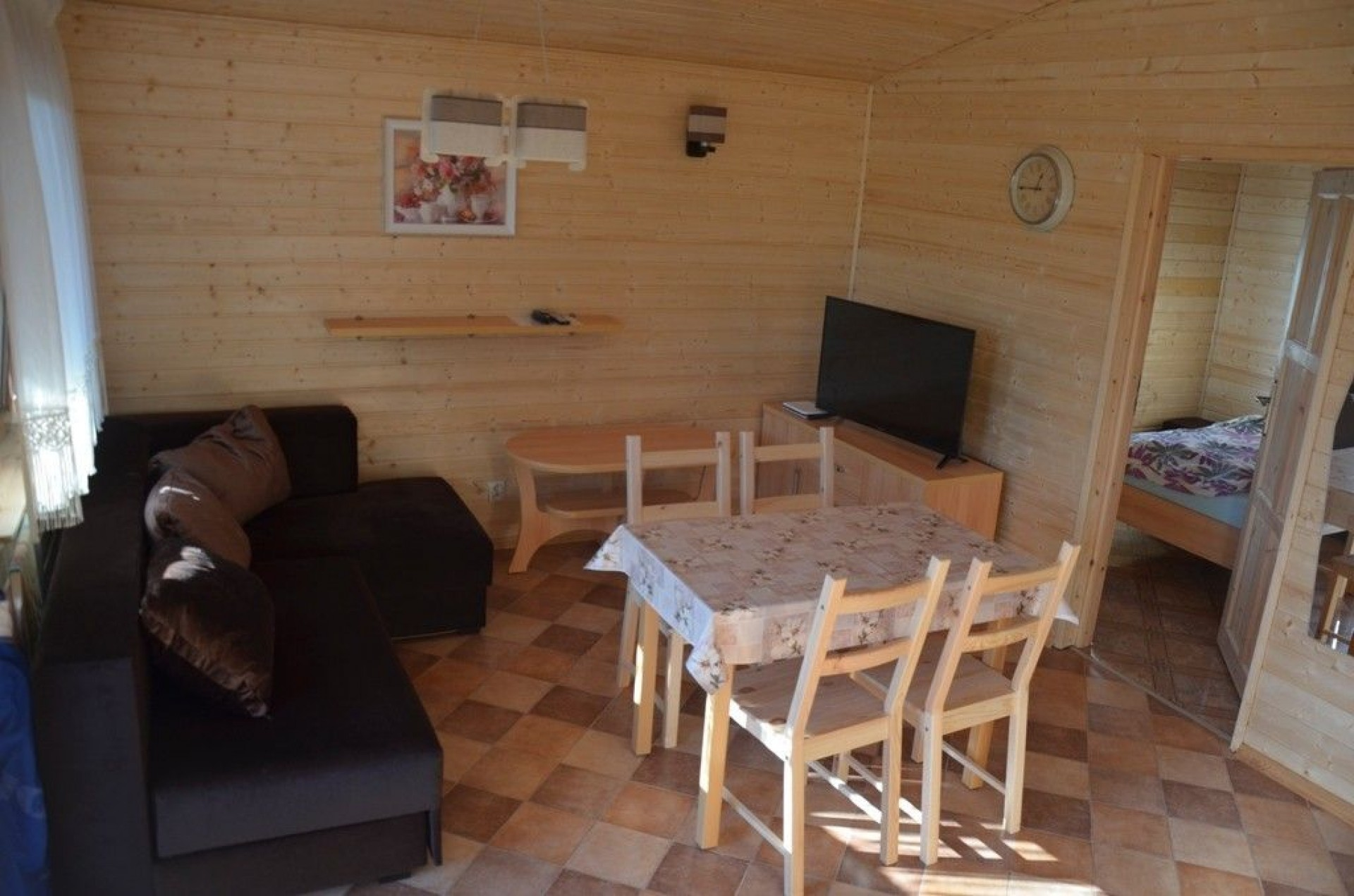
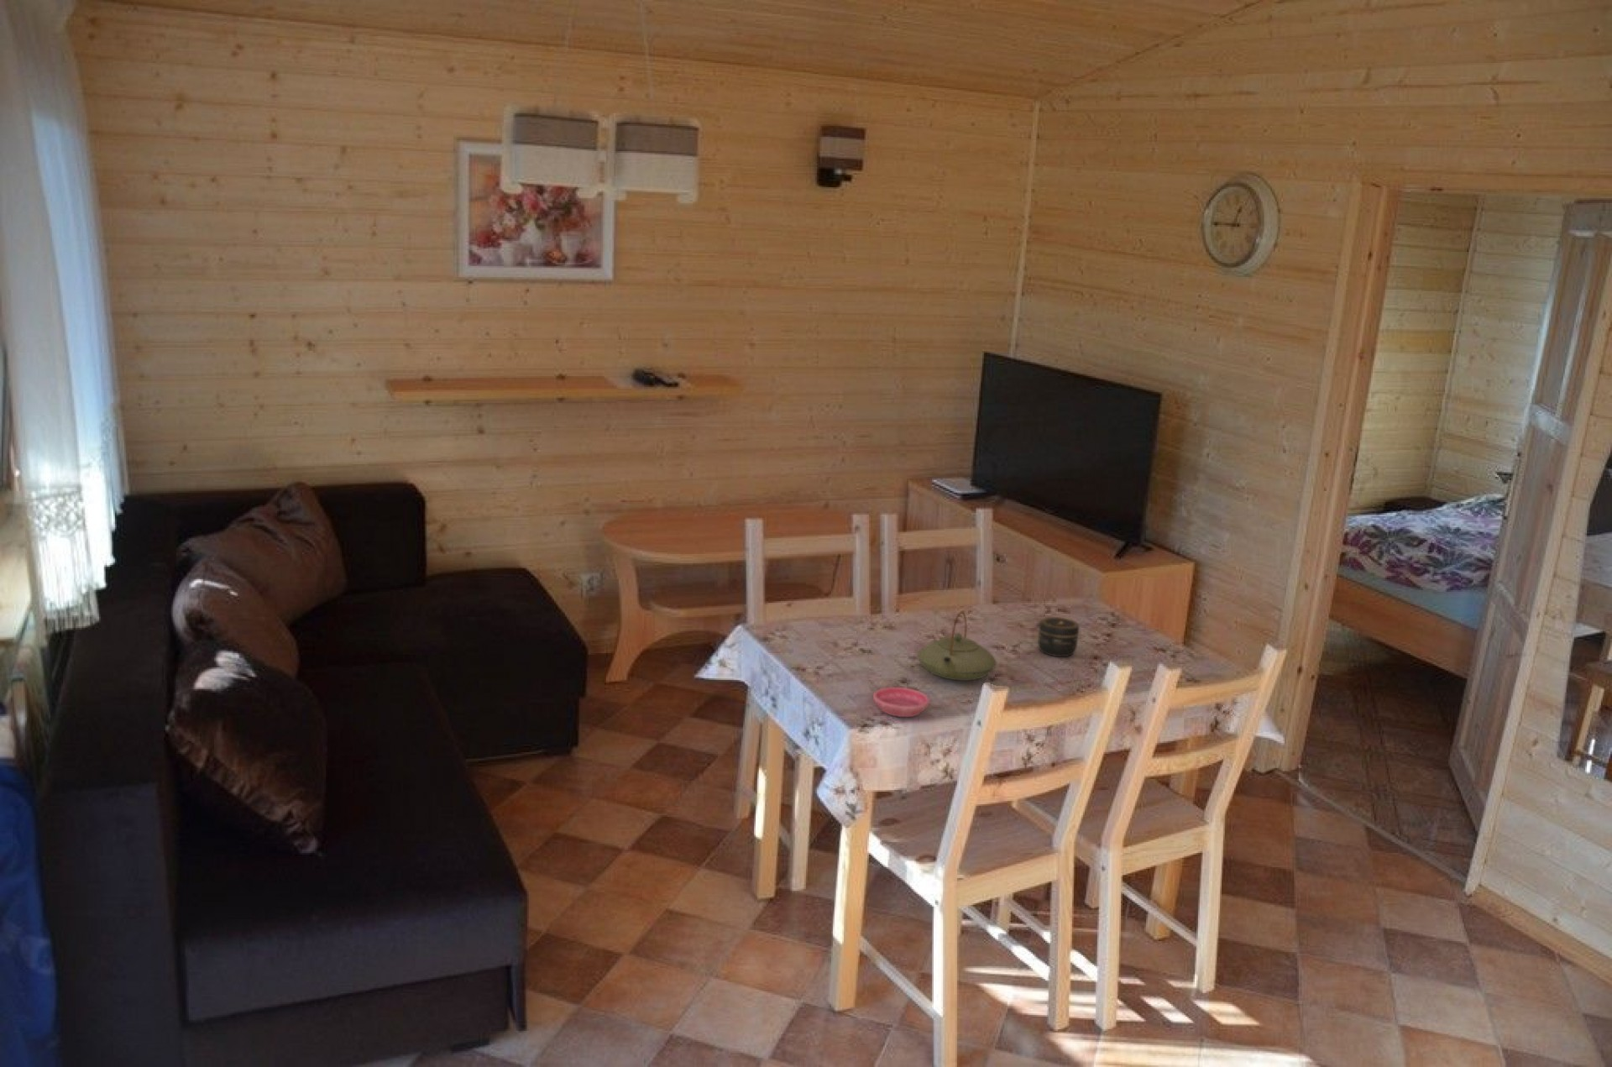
+ teapot (956, 644)
+ jar (1058, 636)
+ saucer (901, 703)
